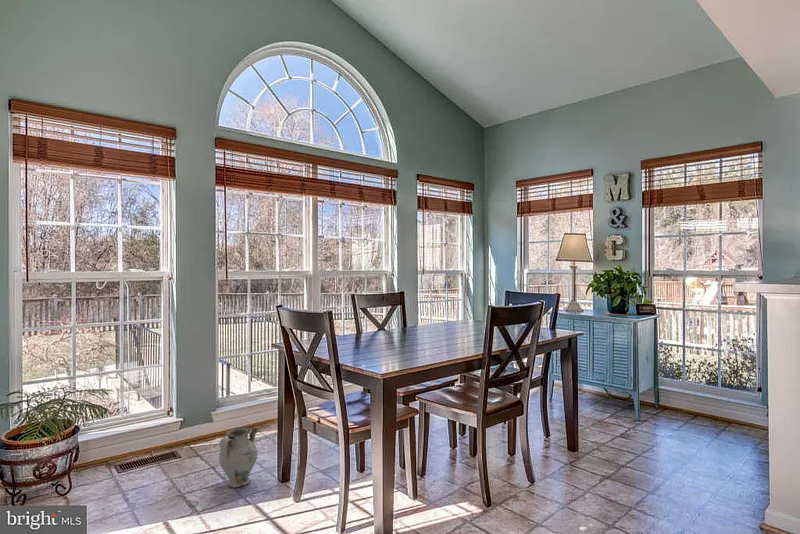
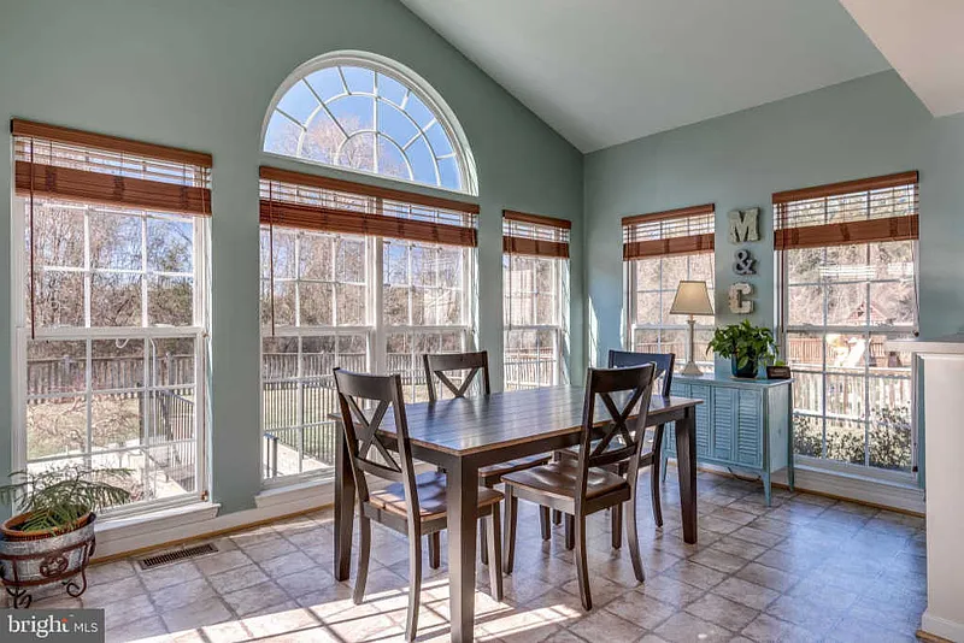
- ceramic jug (240, 456)
